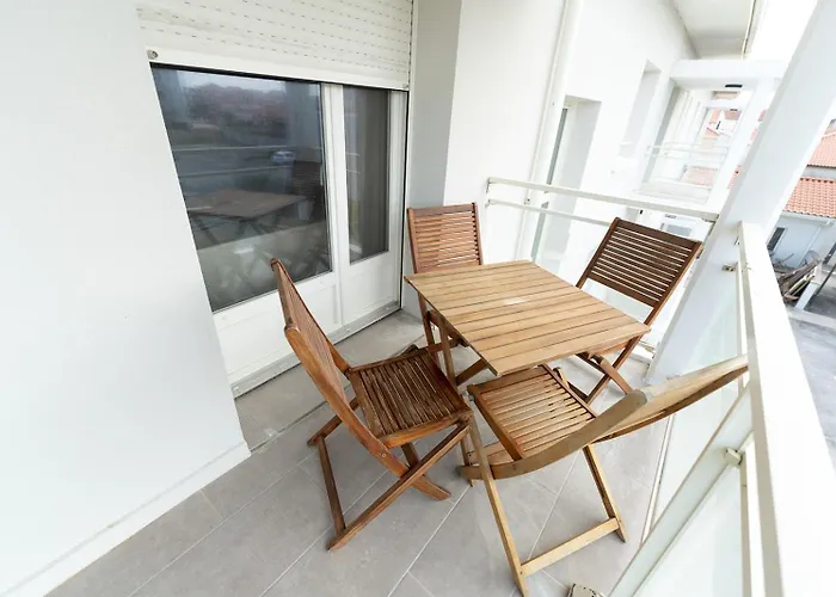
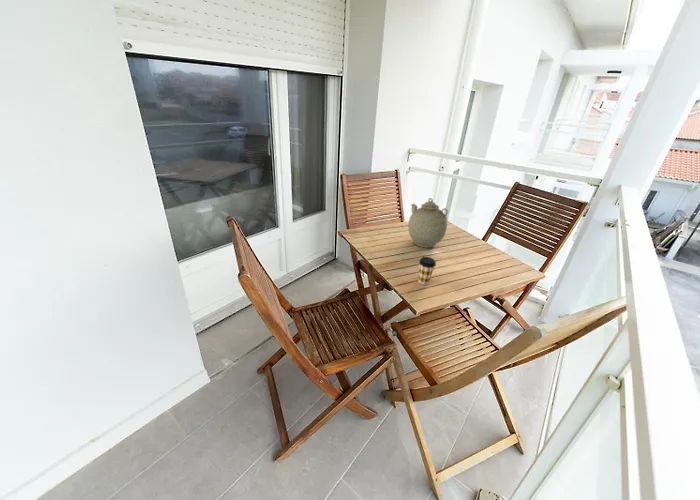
+ coffee cup (425, 271)
+ teapot (427, 221)
